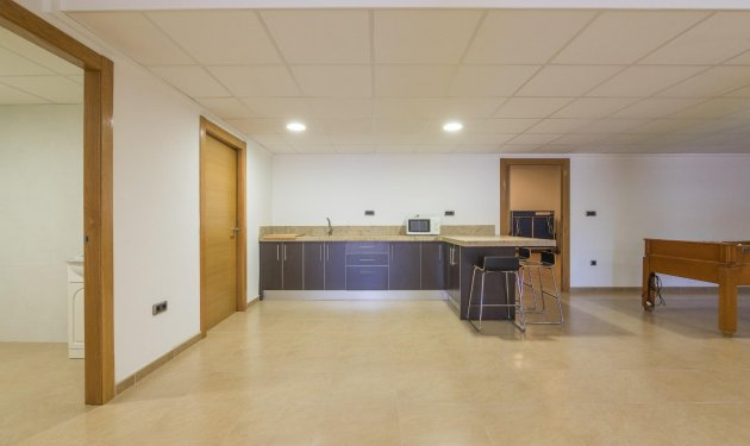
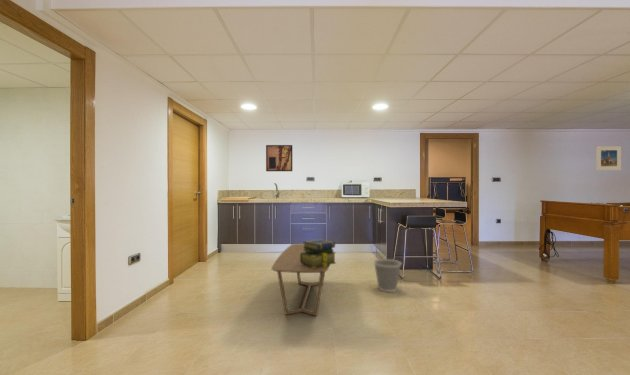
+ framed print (608, 158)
+ wall art (279, 158)
+ wastebasket (387, 275)
+ coffee table (306, 272)
+ stack of books (318, 252)
